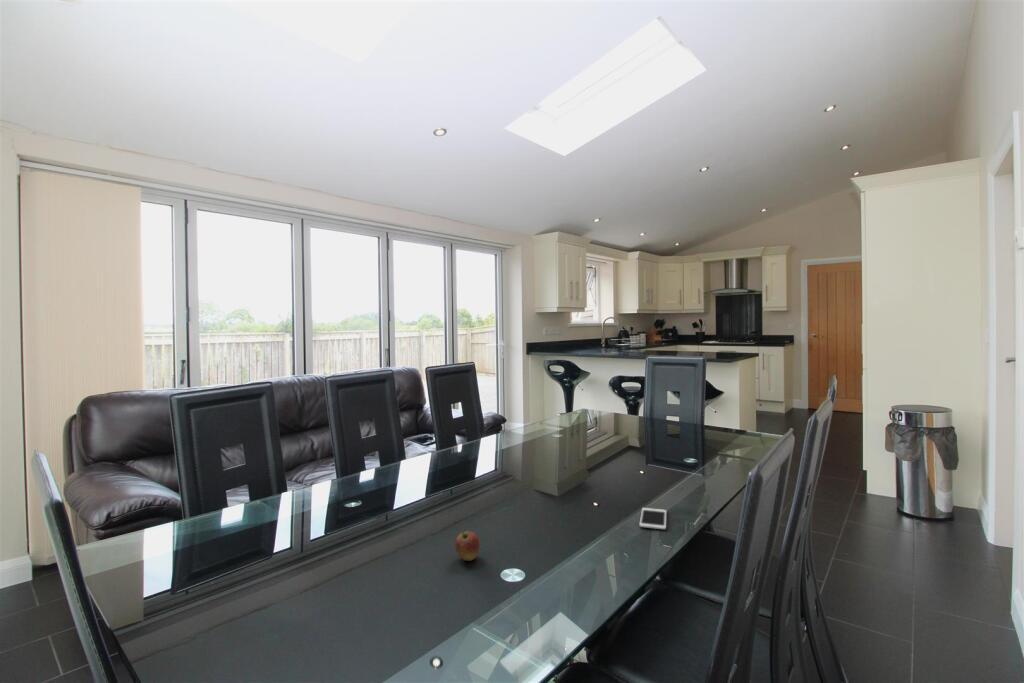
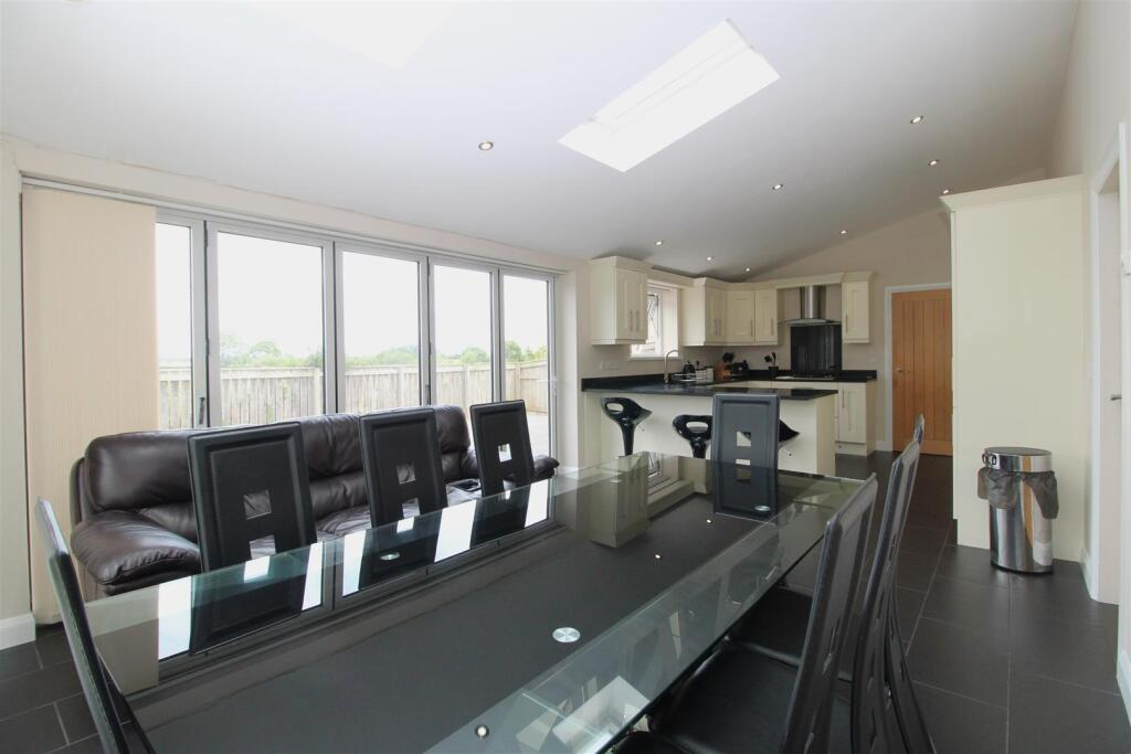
- cell phone (653, 518)
- fruit (467, 544)
